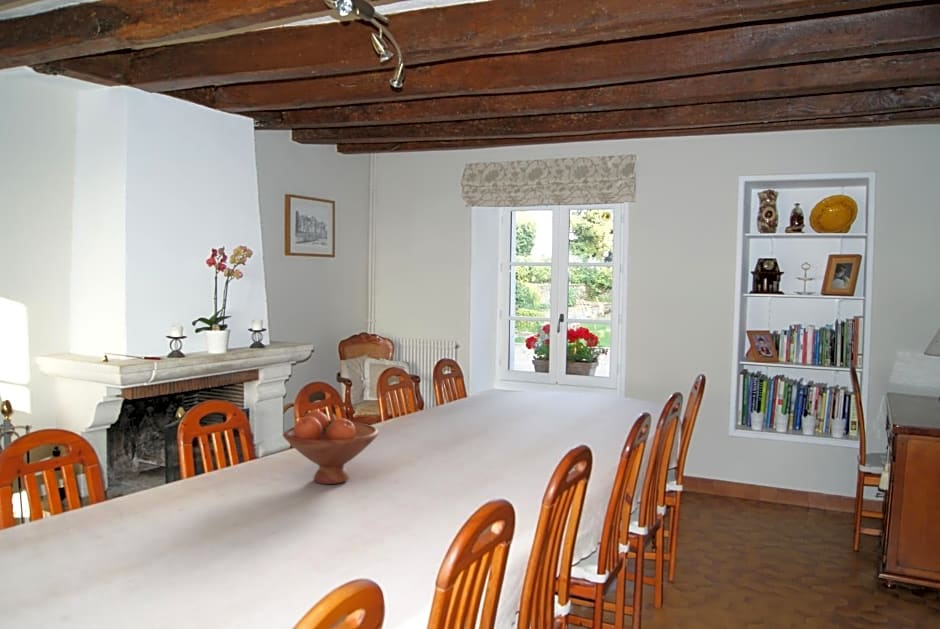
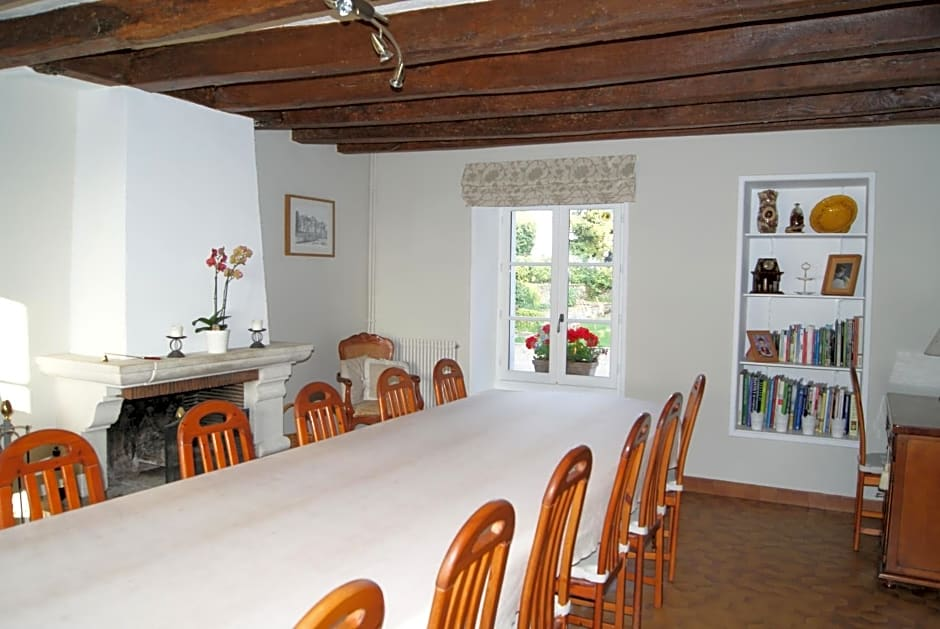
- fruit bowl (331, 446)
